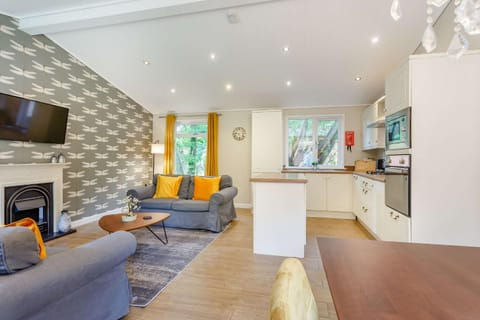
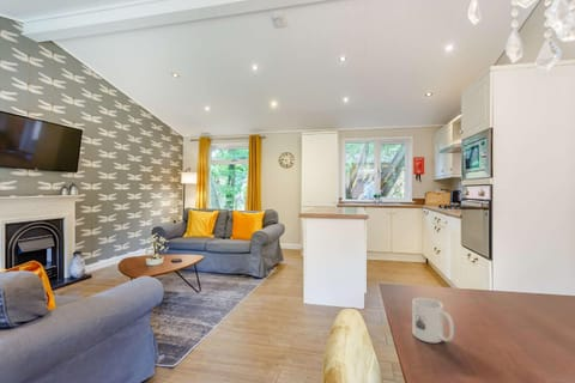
+ mug (432, 321)
